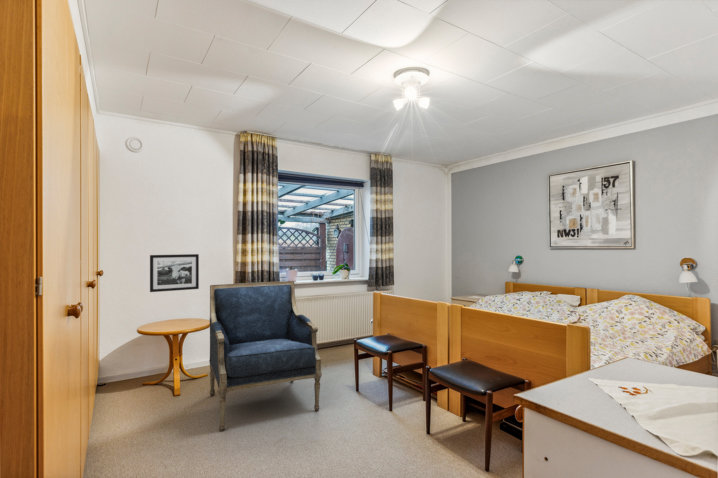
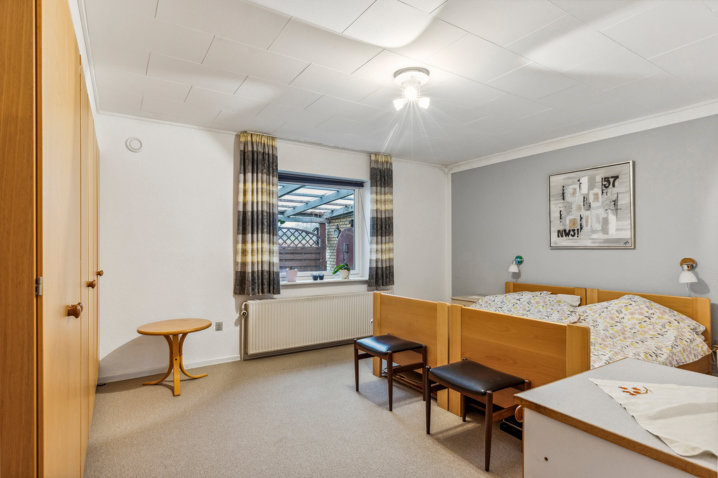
- picture frame (175, 272)
- armchair (262, 344)
